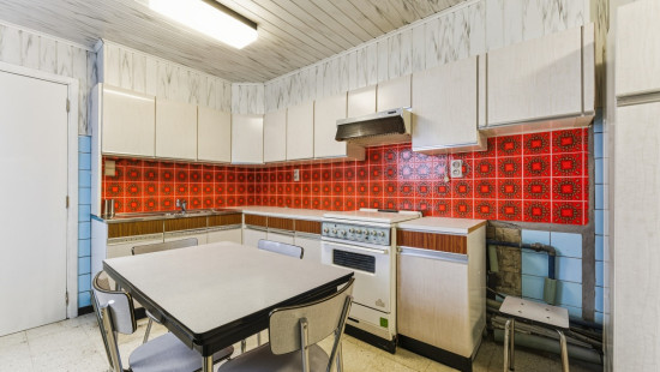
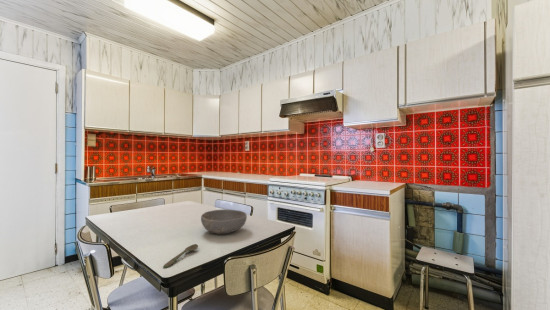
+ spoon (181, 254)
+ bowl (224, 222)
